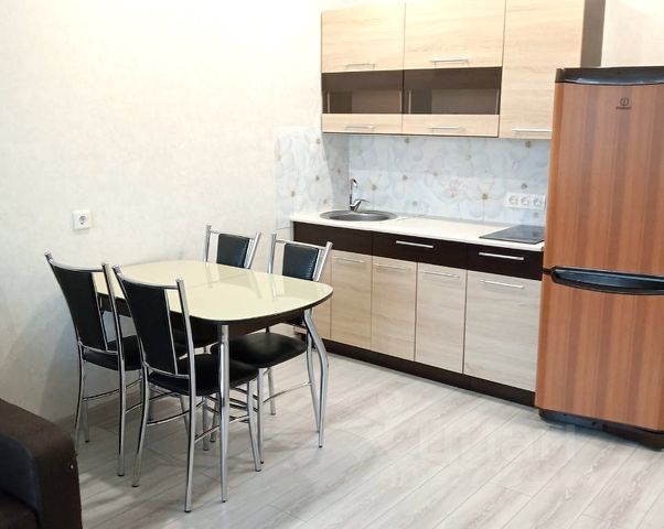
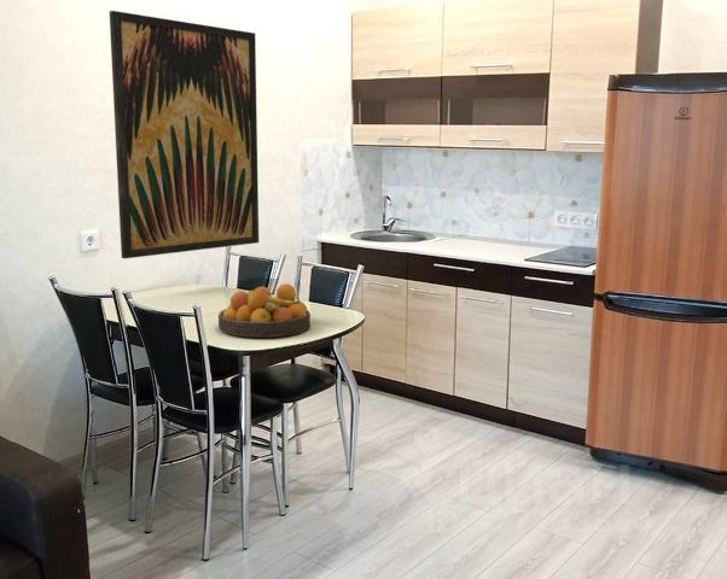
+ wall art (192, 139)
+ fruit bowl (264, 306)
